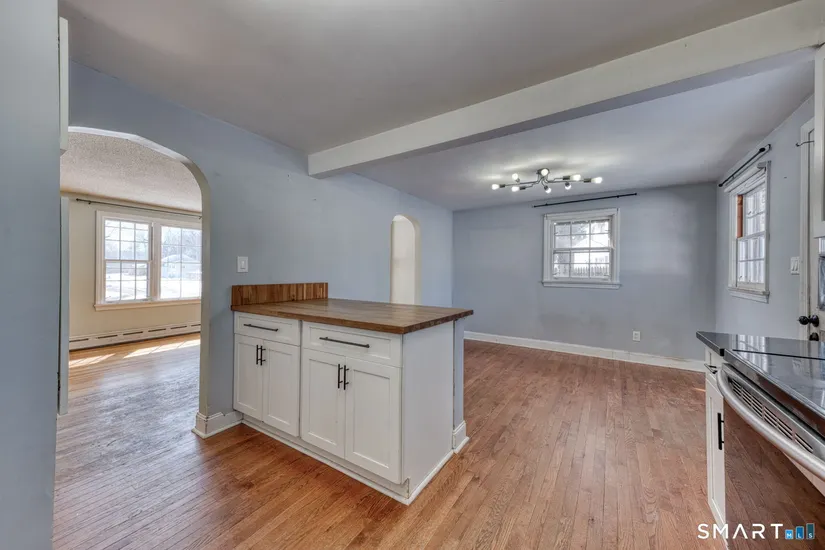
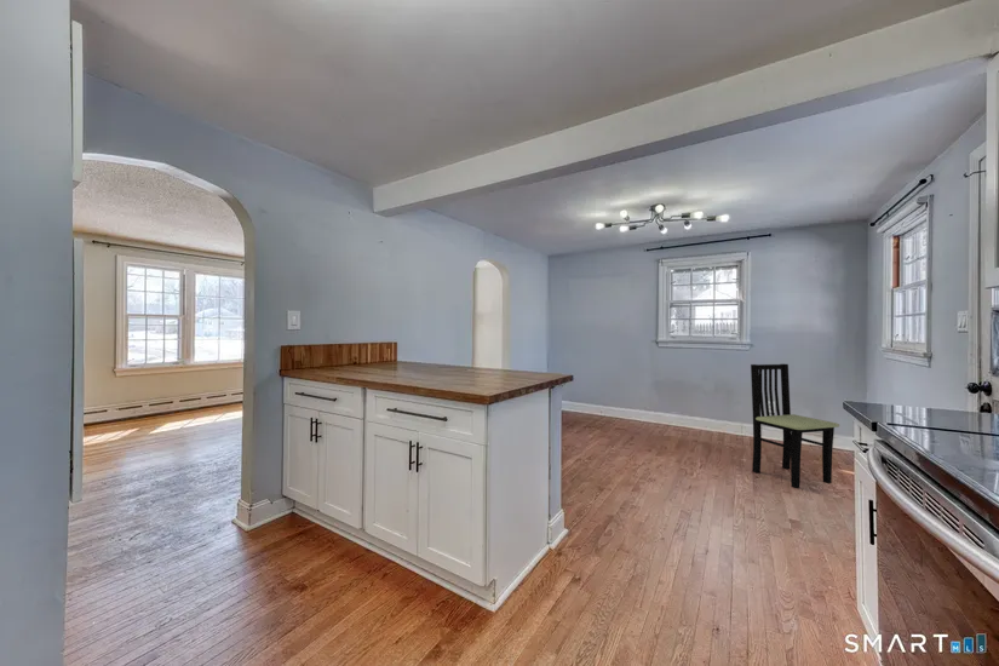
+ dining chair (791, 421)
